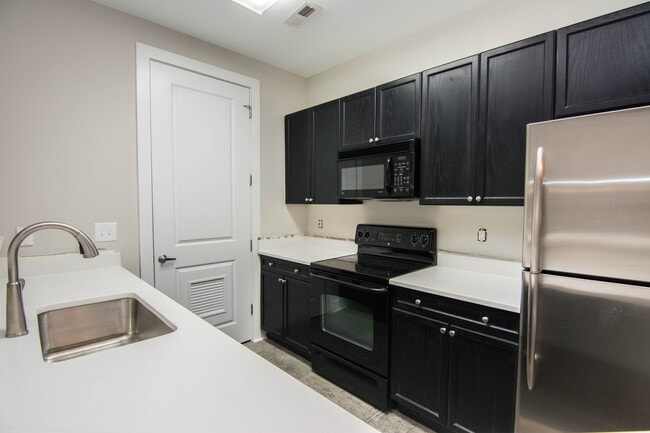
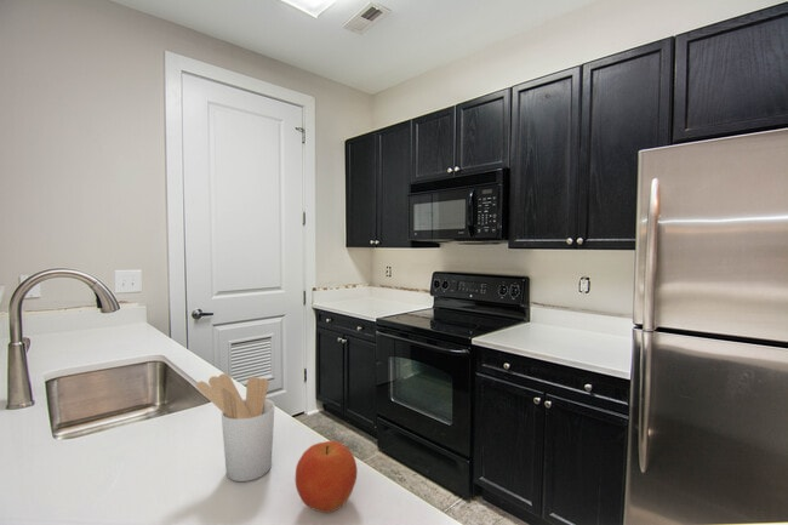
+ fruit (326, 474)
+ utensil holder (236, 421)
